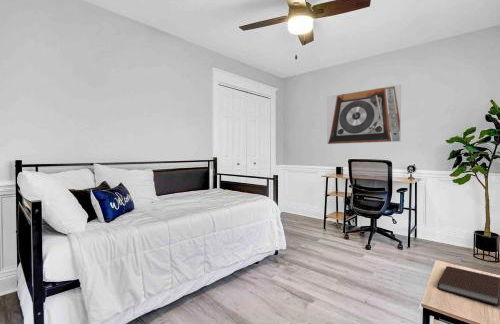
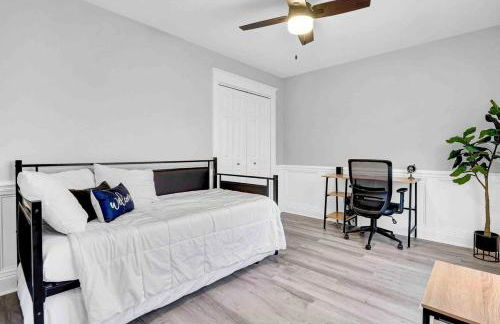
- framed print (360, 117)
- notebook (469, 283)
